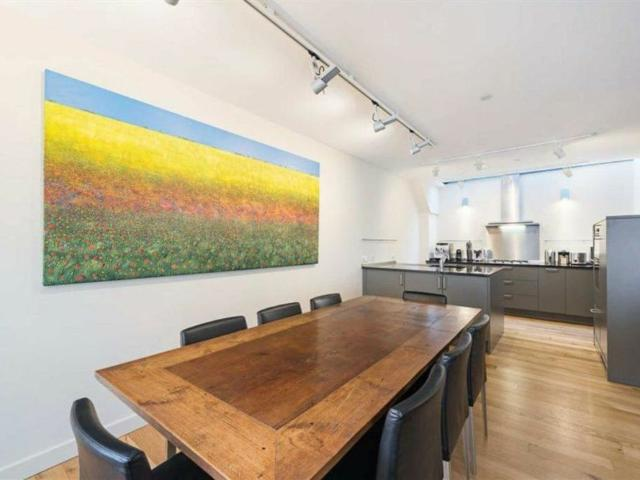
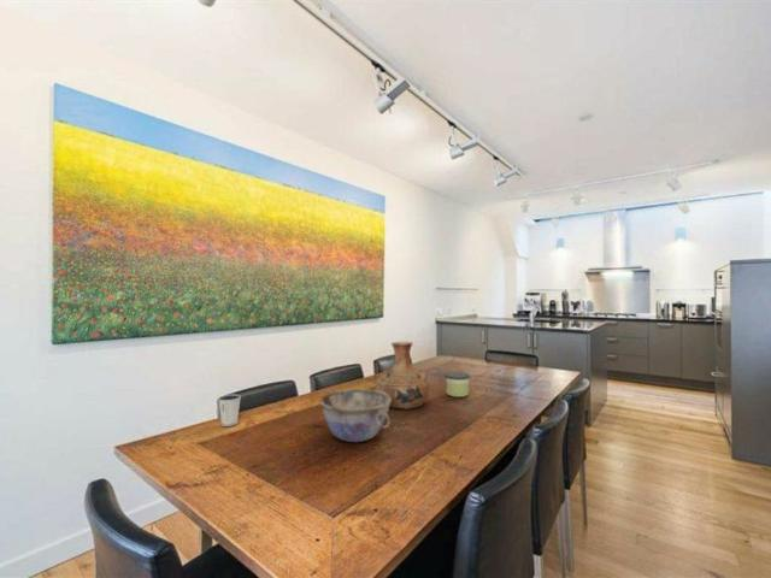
+ candle (457, 384)
+ vase (402, 372)
+ dixie cup (229, 411)
+ bowl (355, 417)
